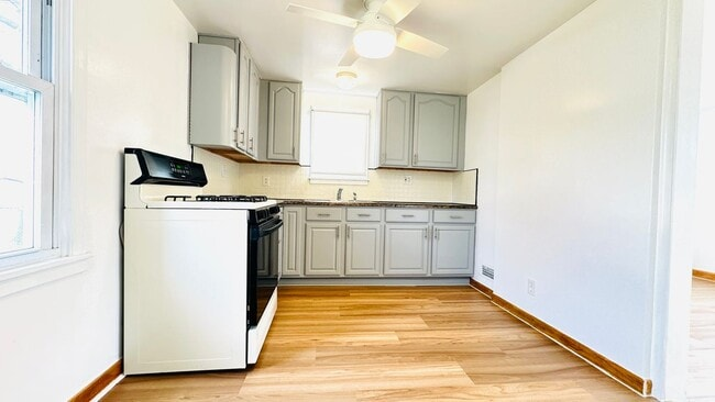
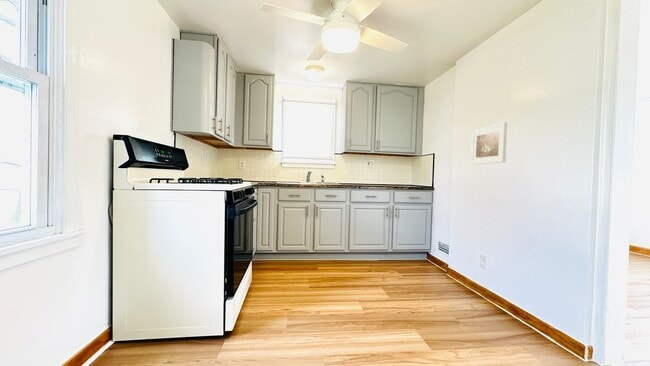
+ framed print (487, 145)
